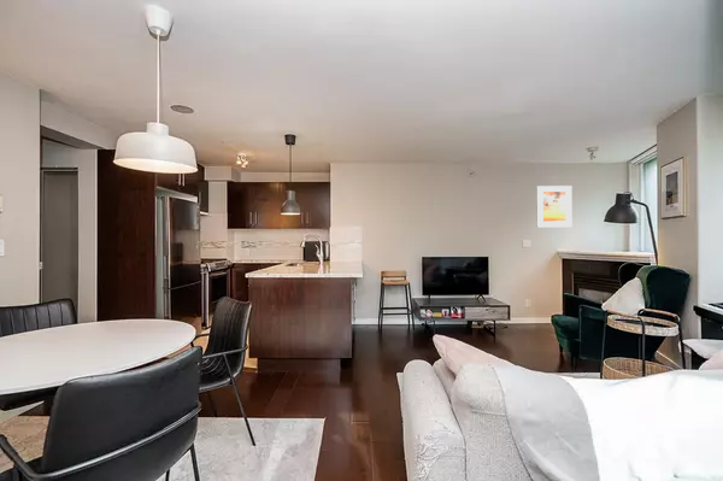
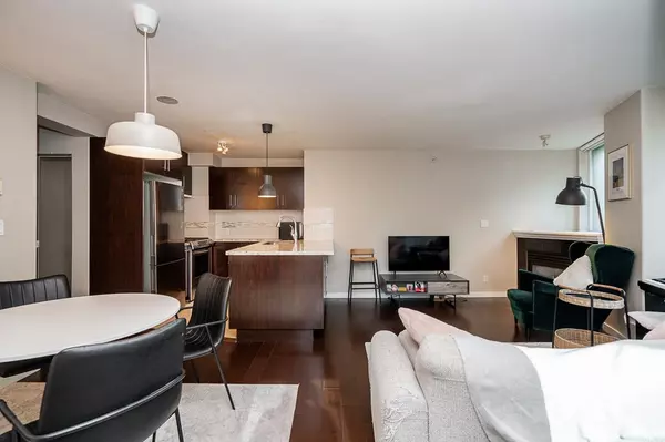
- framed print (554, 206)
